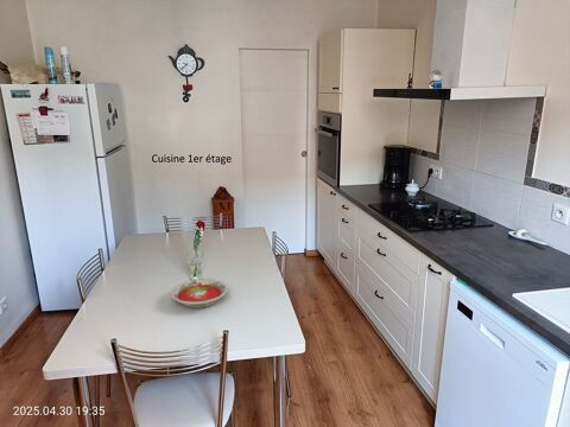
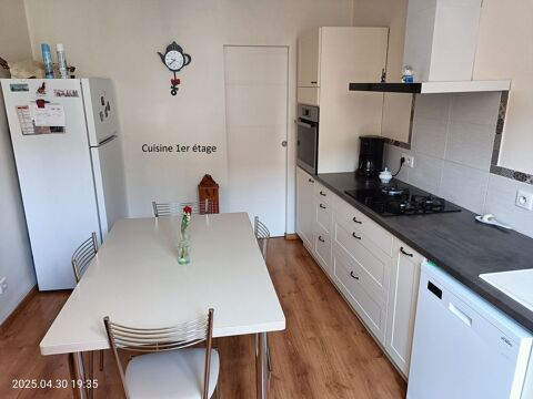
- bowl (200, 294)
